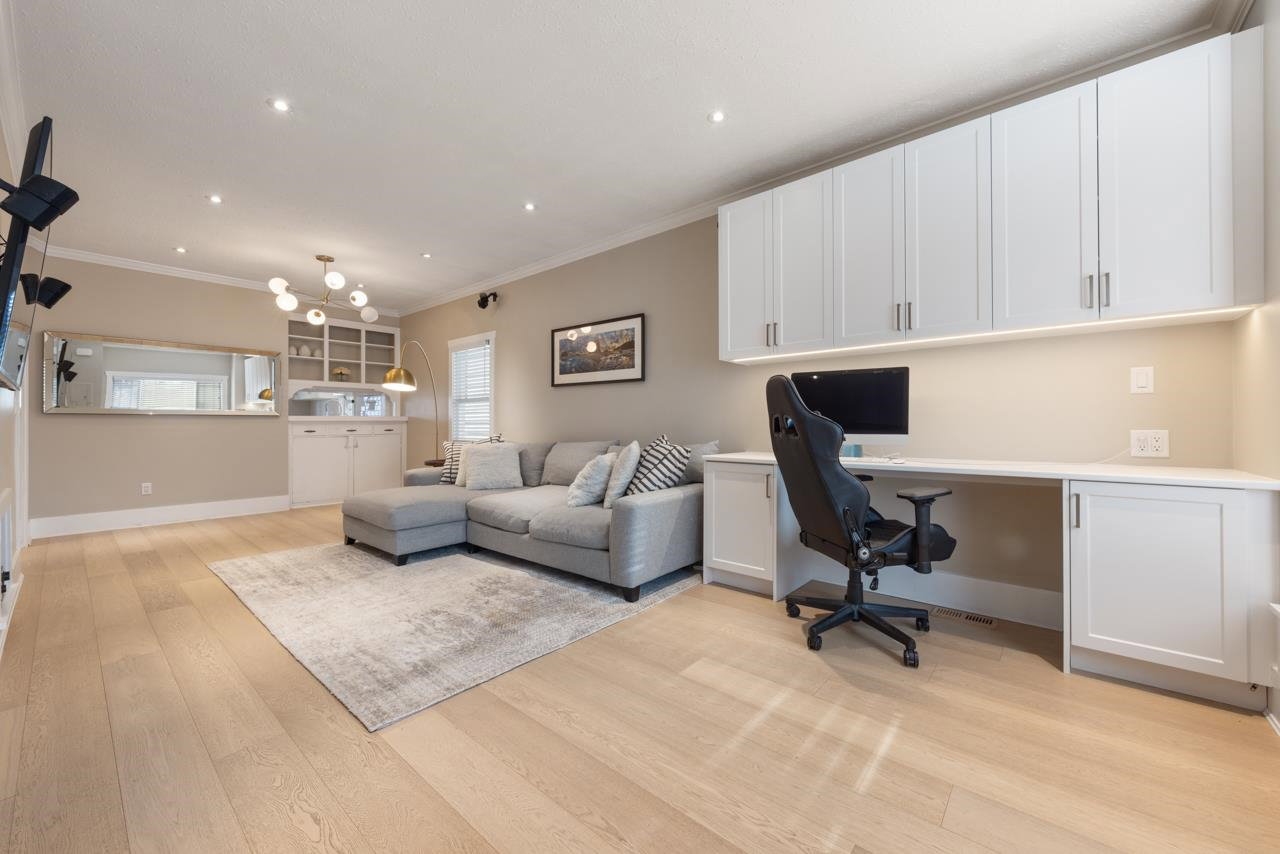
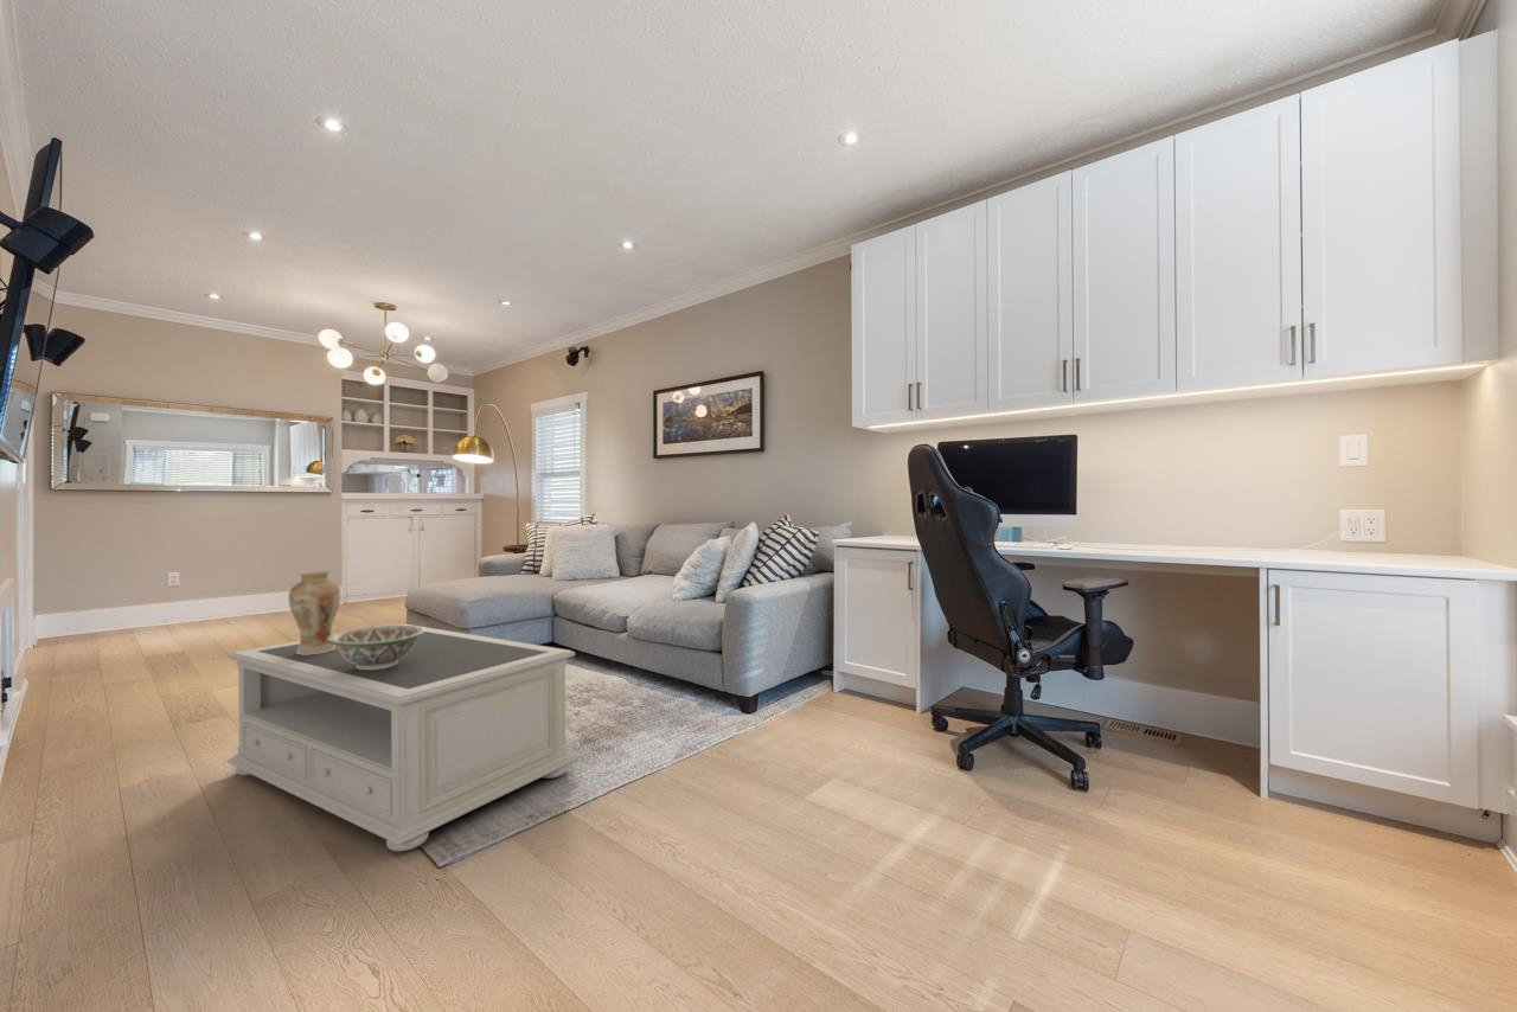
+ decorative bowl (377, 648)
+ vase (315, 610)
+ coffee table (402, 711)
